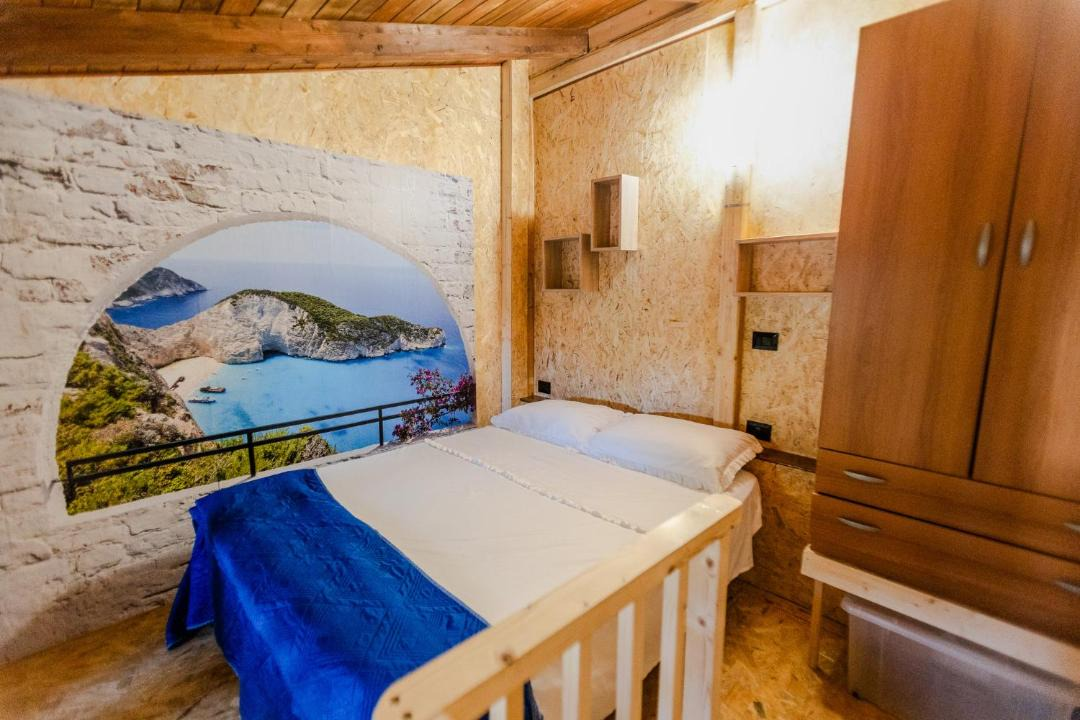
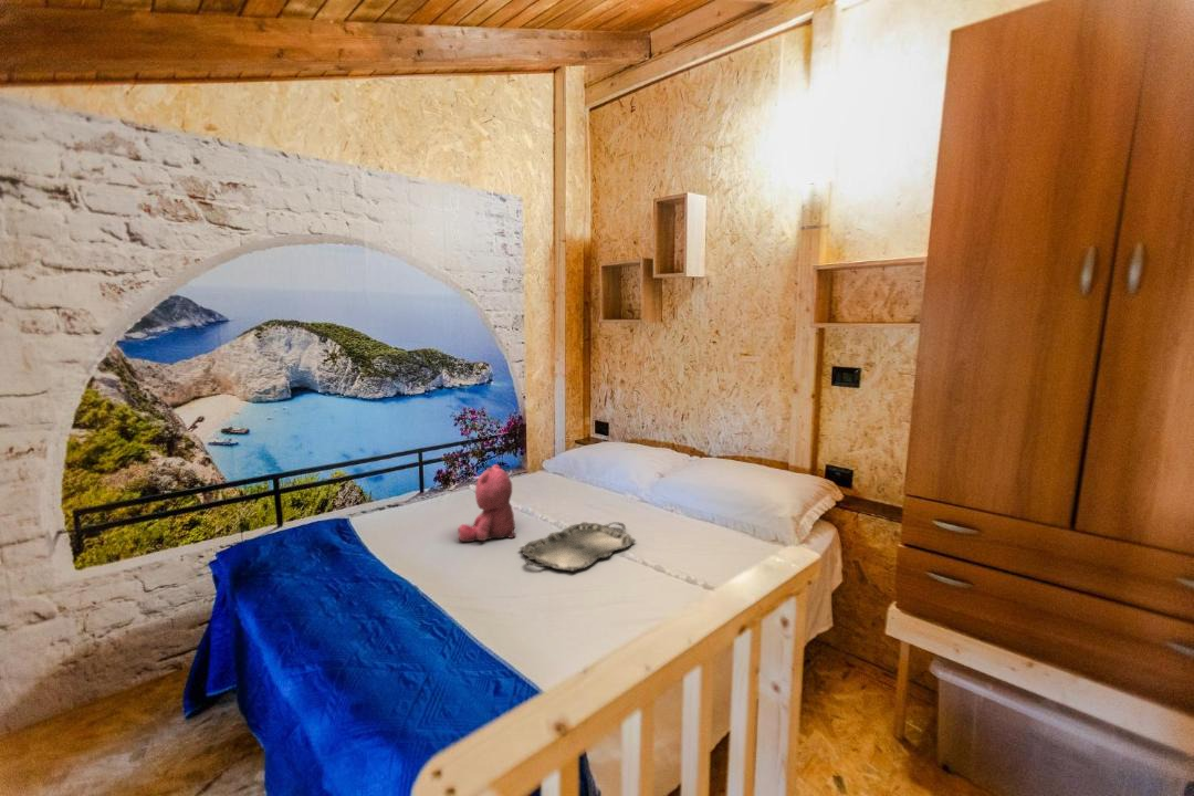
+ serving tray (578, 544)
+ teddy bear (489, 500)
